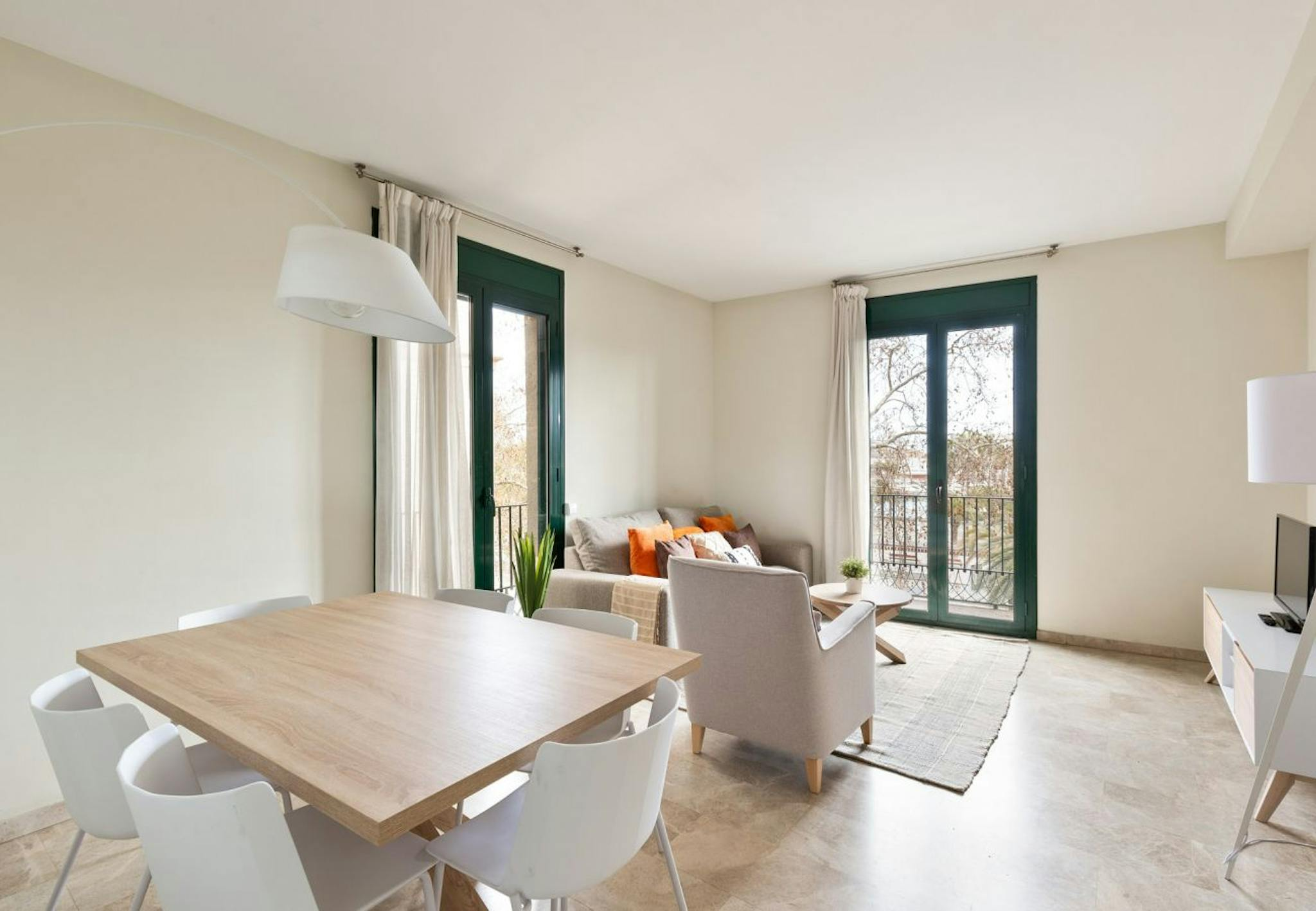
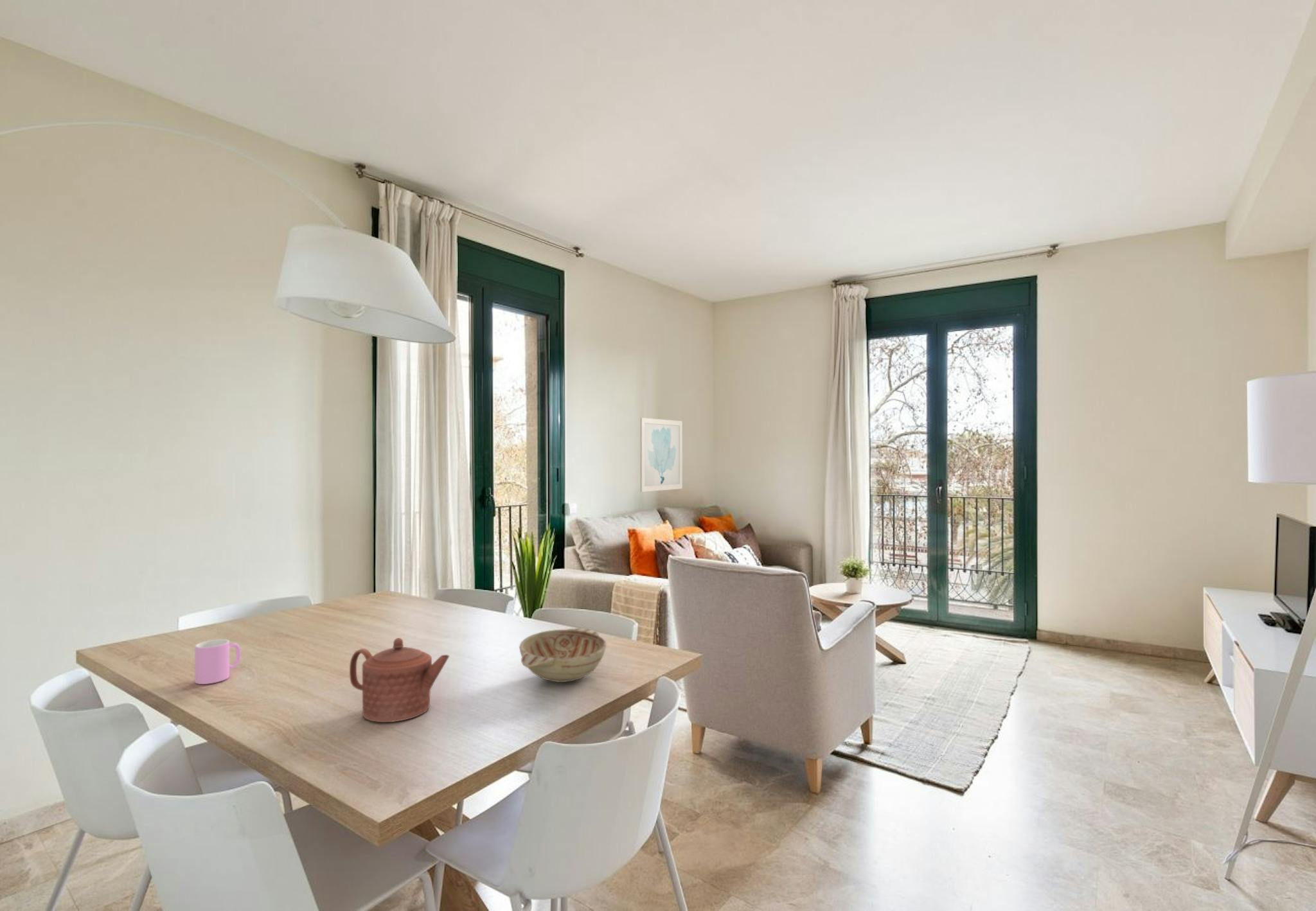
+ teapot (398, 674)
+ wall art (662, 455)
+ cup (219, 659)
+ decorative bowl (563, 659)
